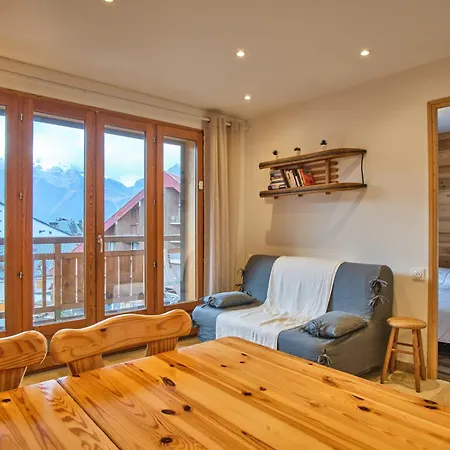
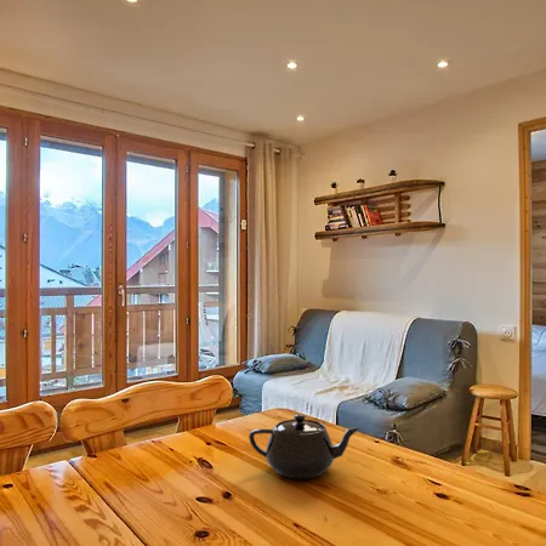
+ teapot (303, 442)
